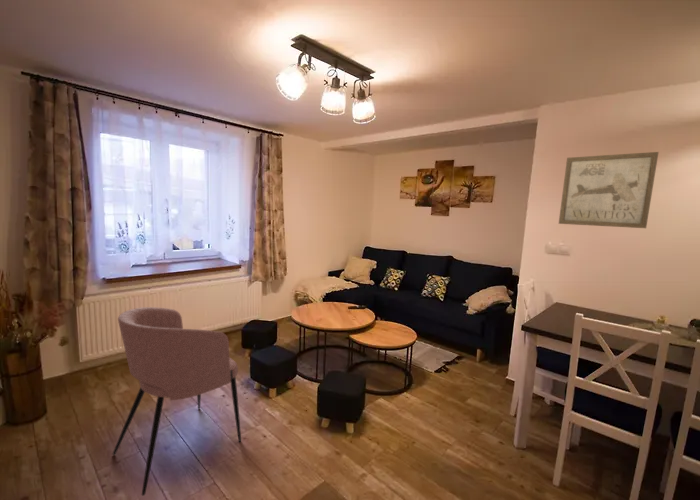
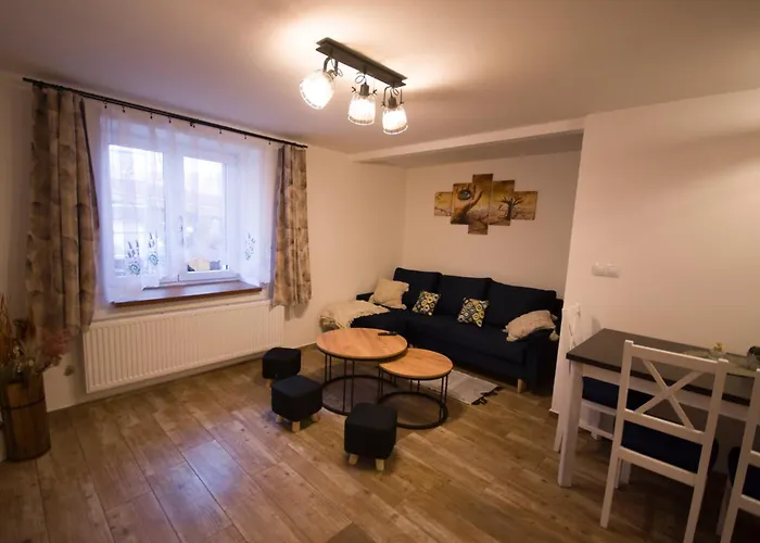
- armchair (180, 378)
- wall art (604, 191)
